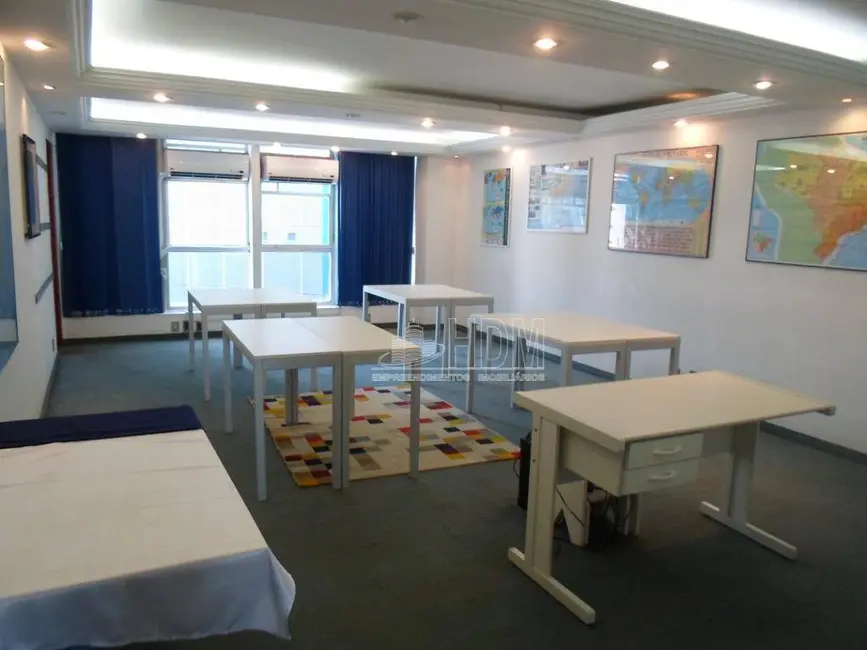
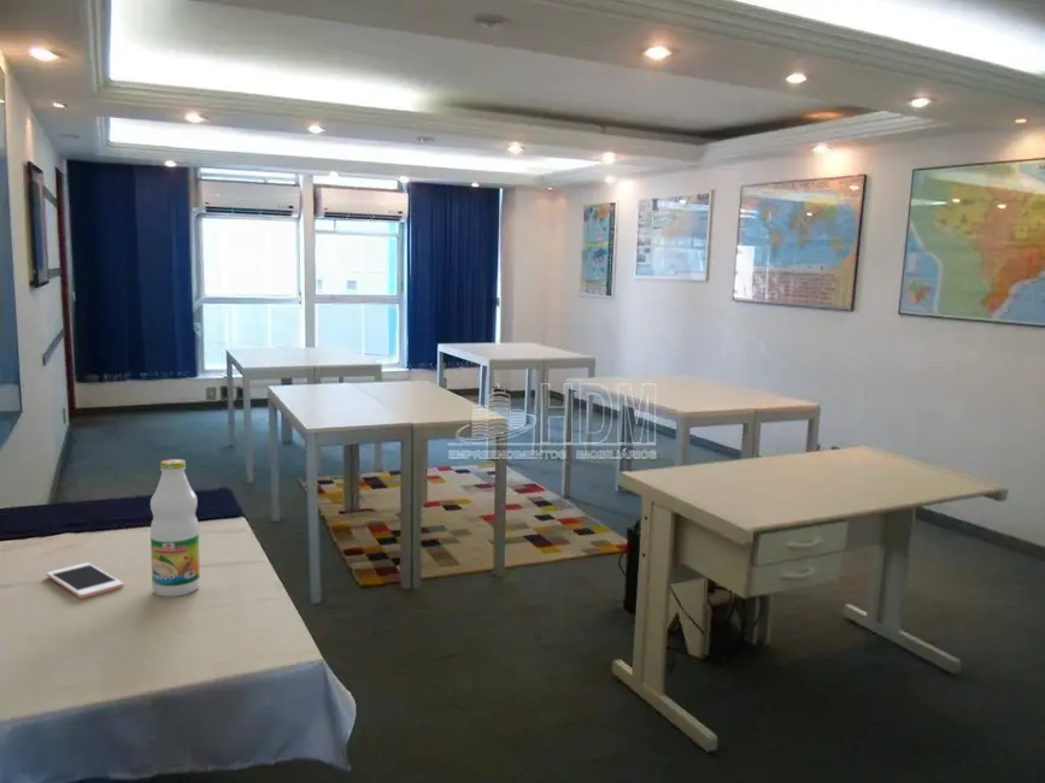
+ cell phone (84, 579)
+ bottle (175, 525)
